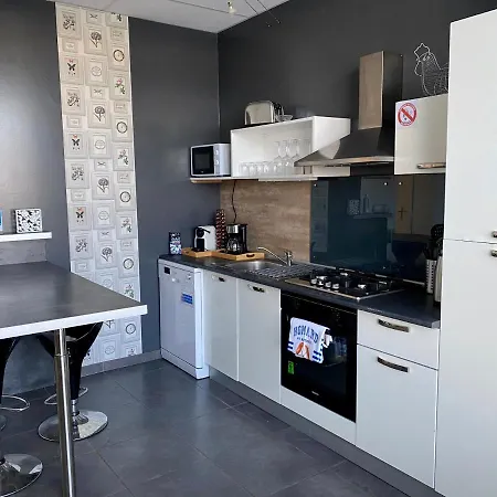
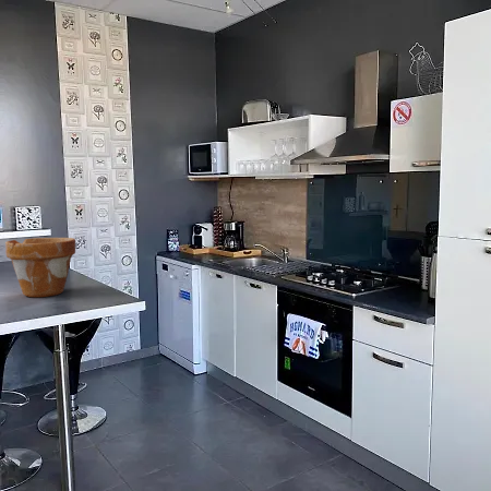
+ flower pot (43, 266)
